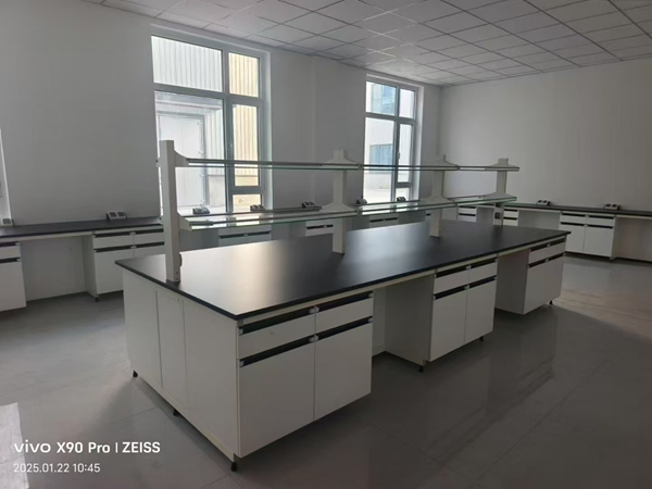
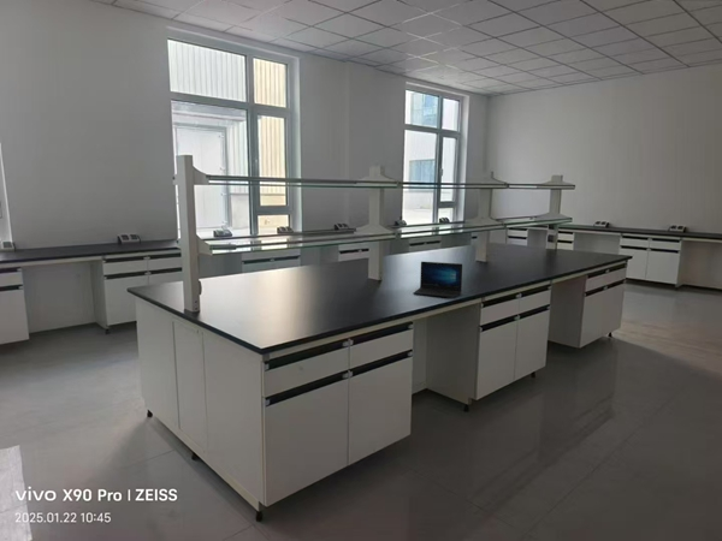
+ laptop (437, 279)
